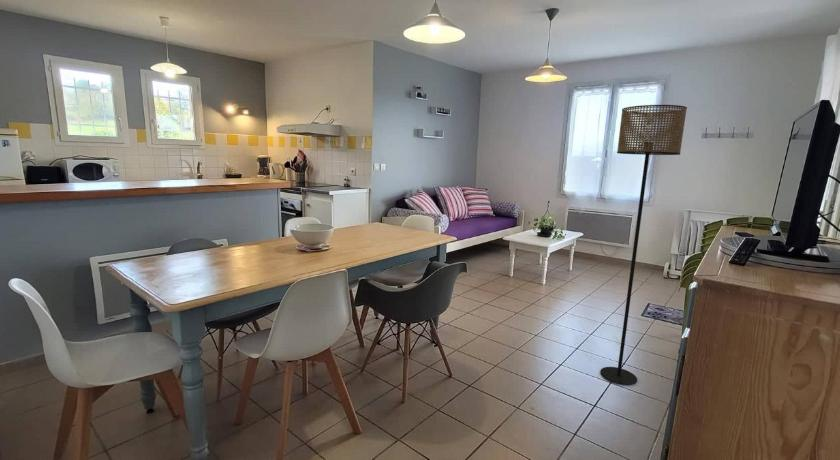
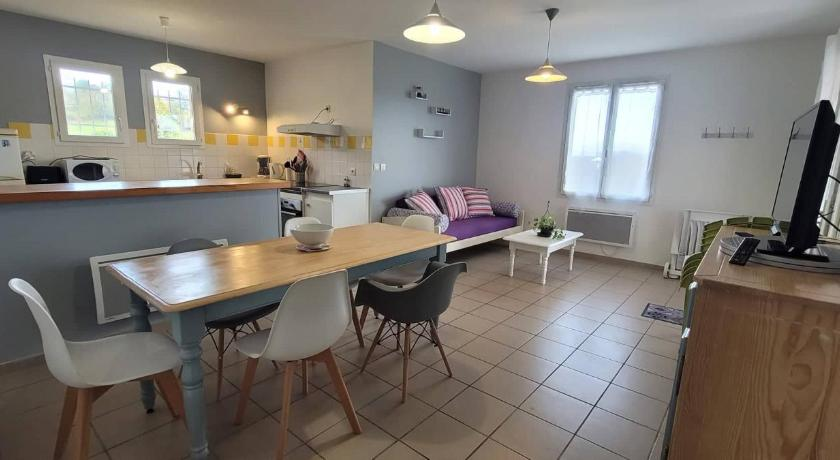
- floor lamp (634, 250)
